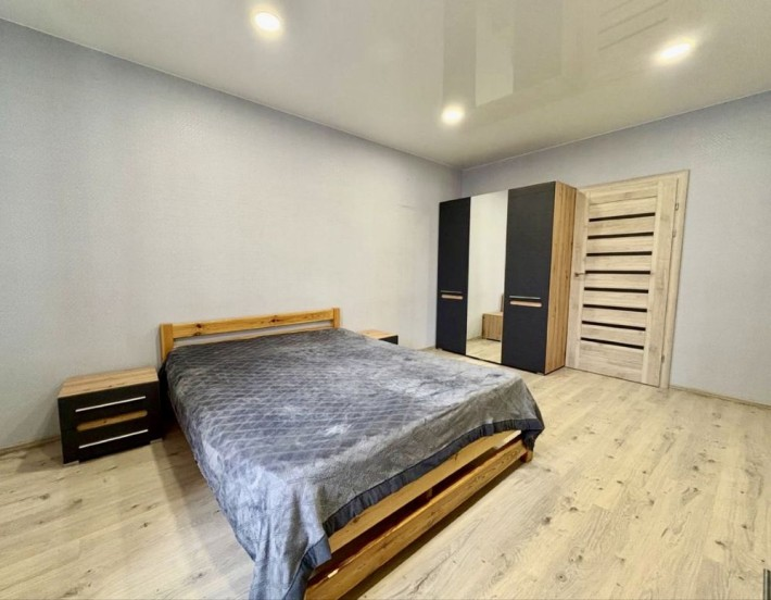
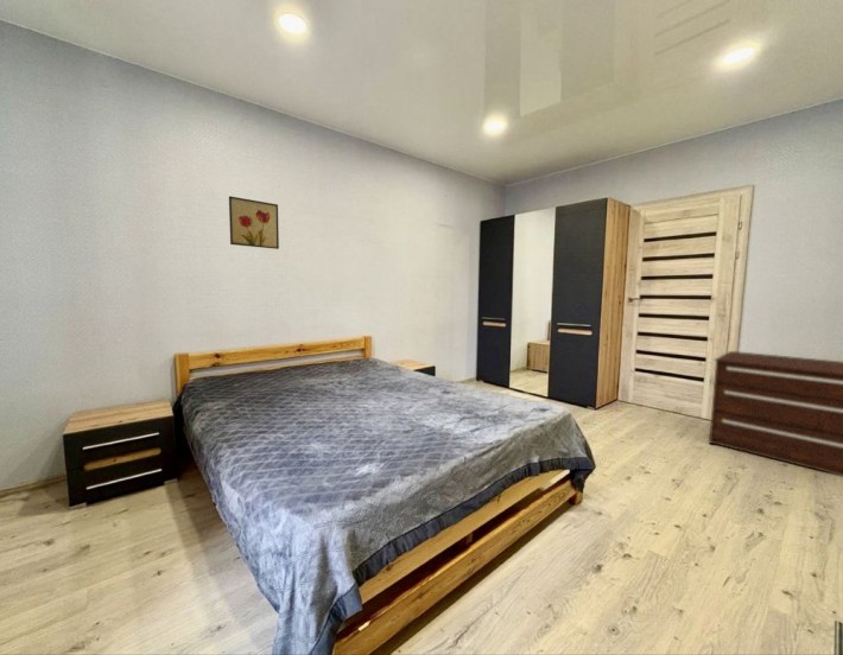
+ wall art (254, 223)
+ dresser (784, 405)
